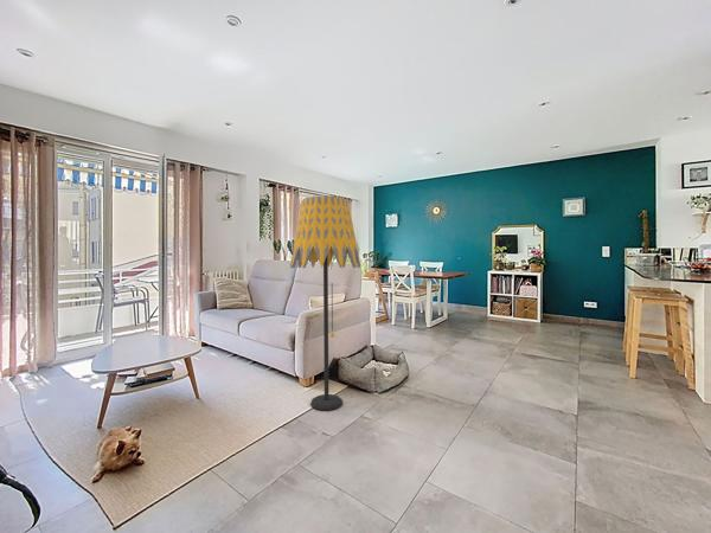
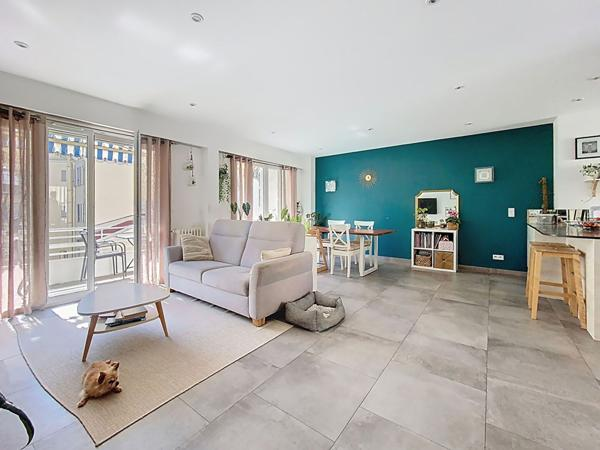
- floor lamp (326, 302)
